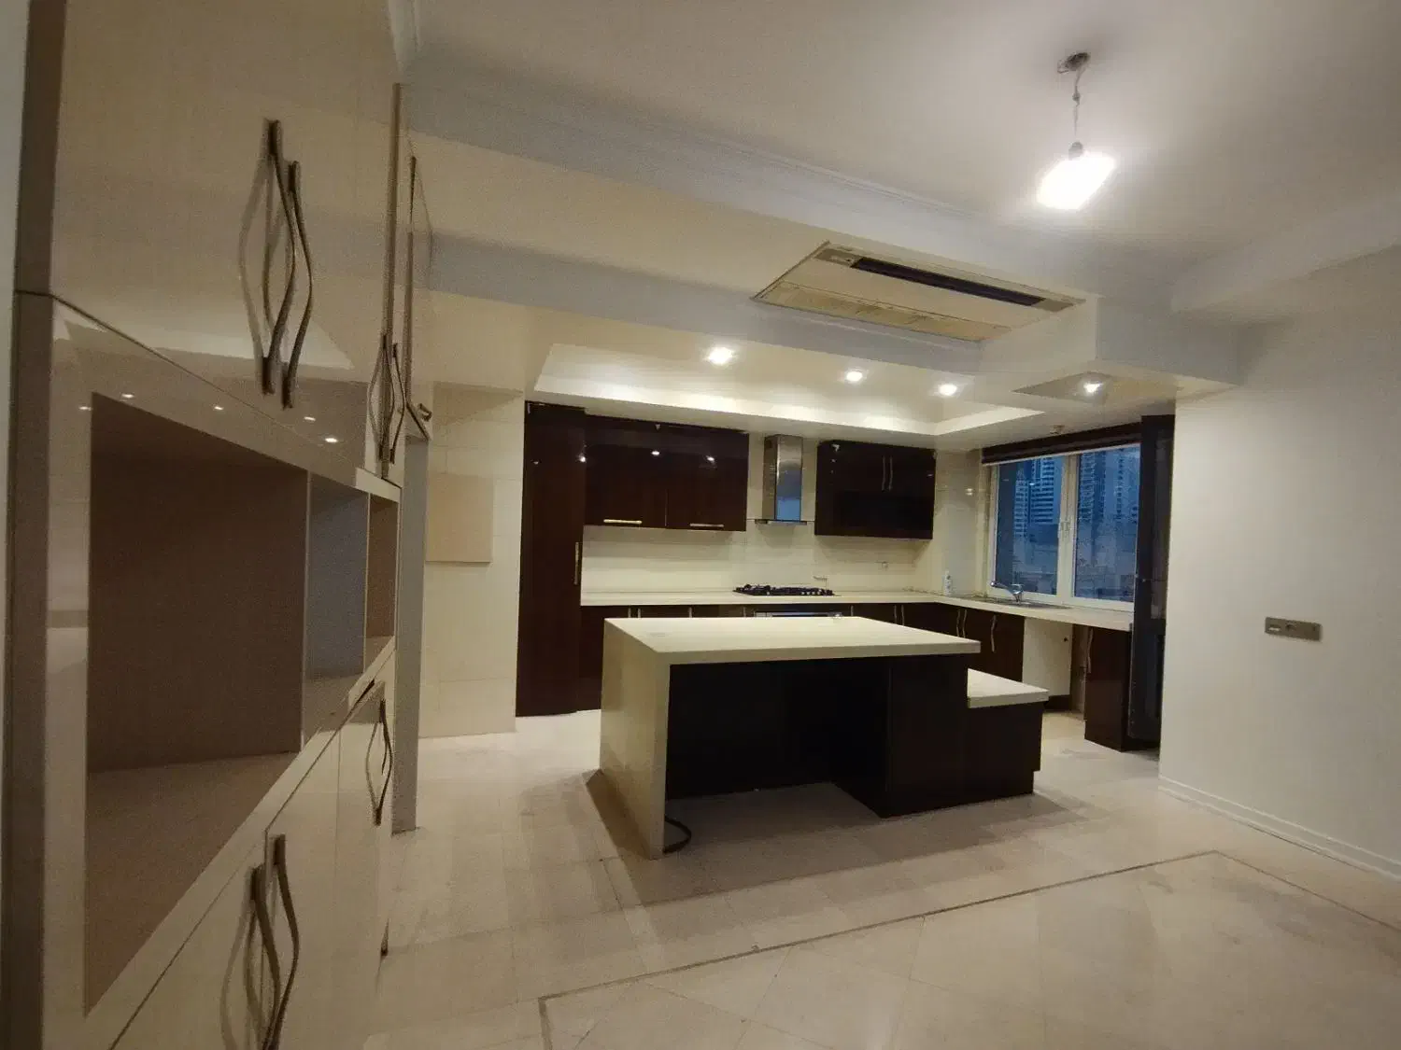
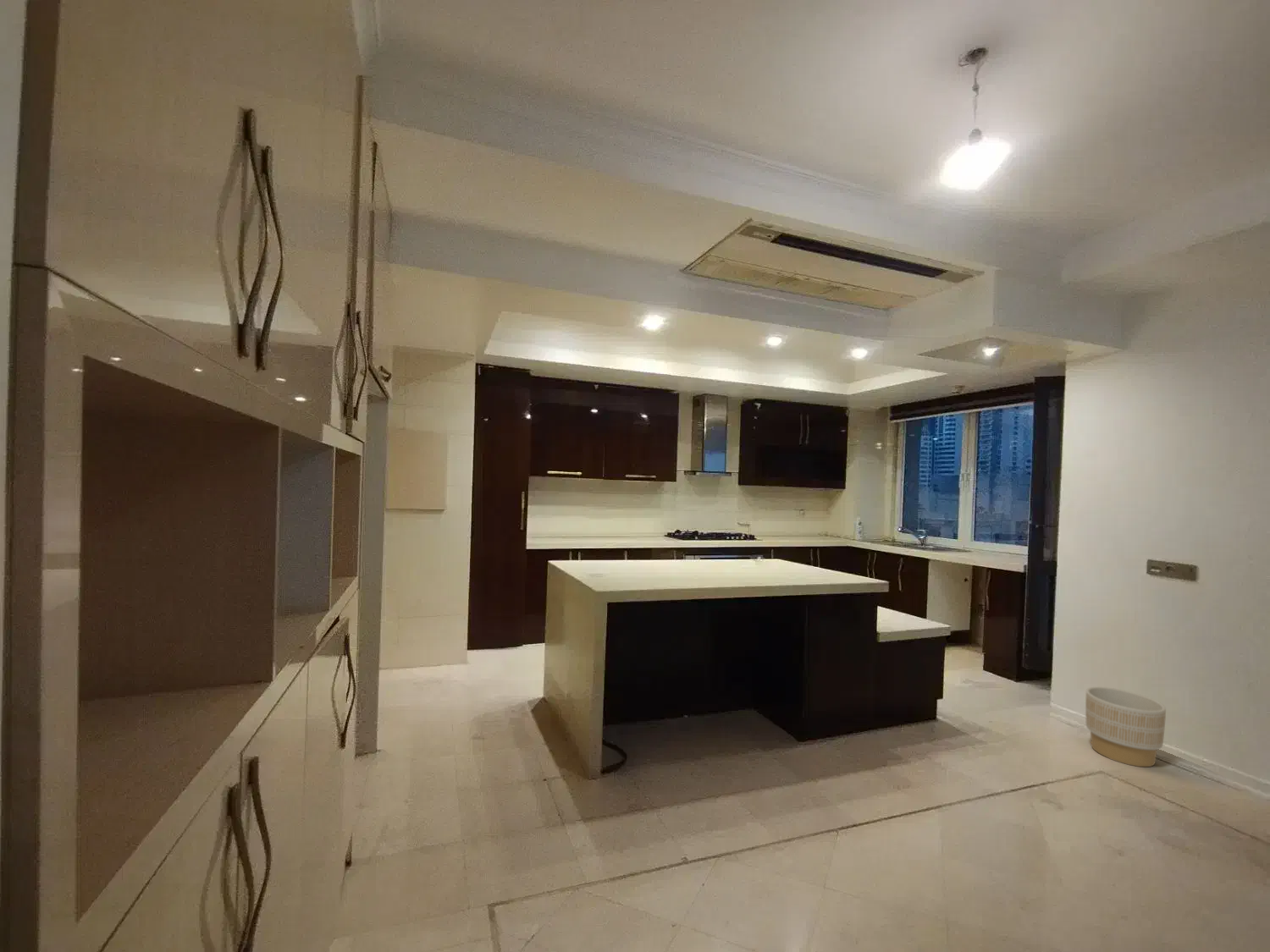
+ planter (1123, 726)
